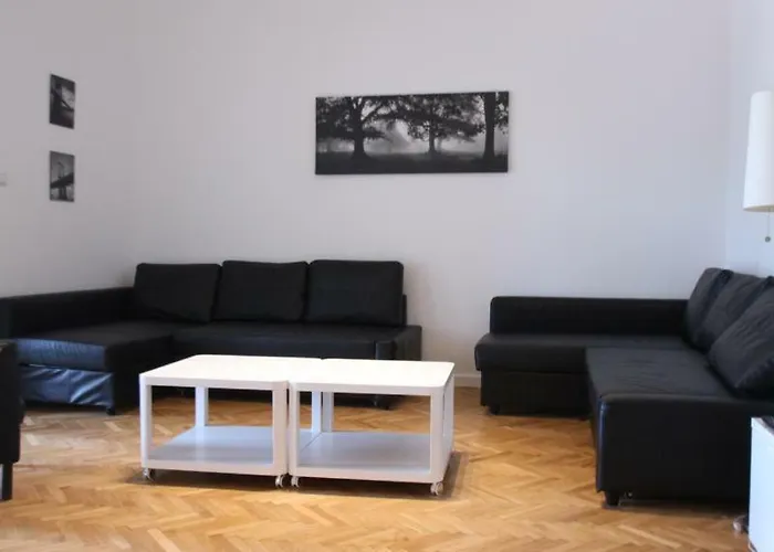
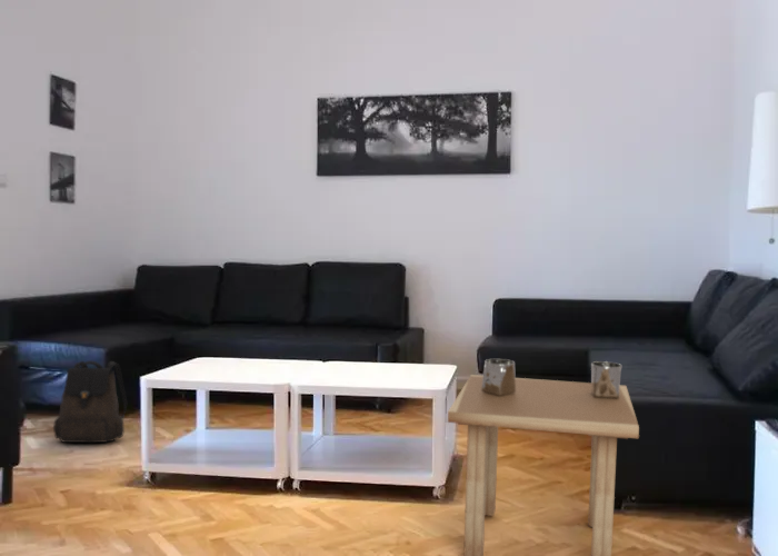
+ backpack (93, 398)
+ side table (548, 430)
